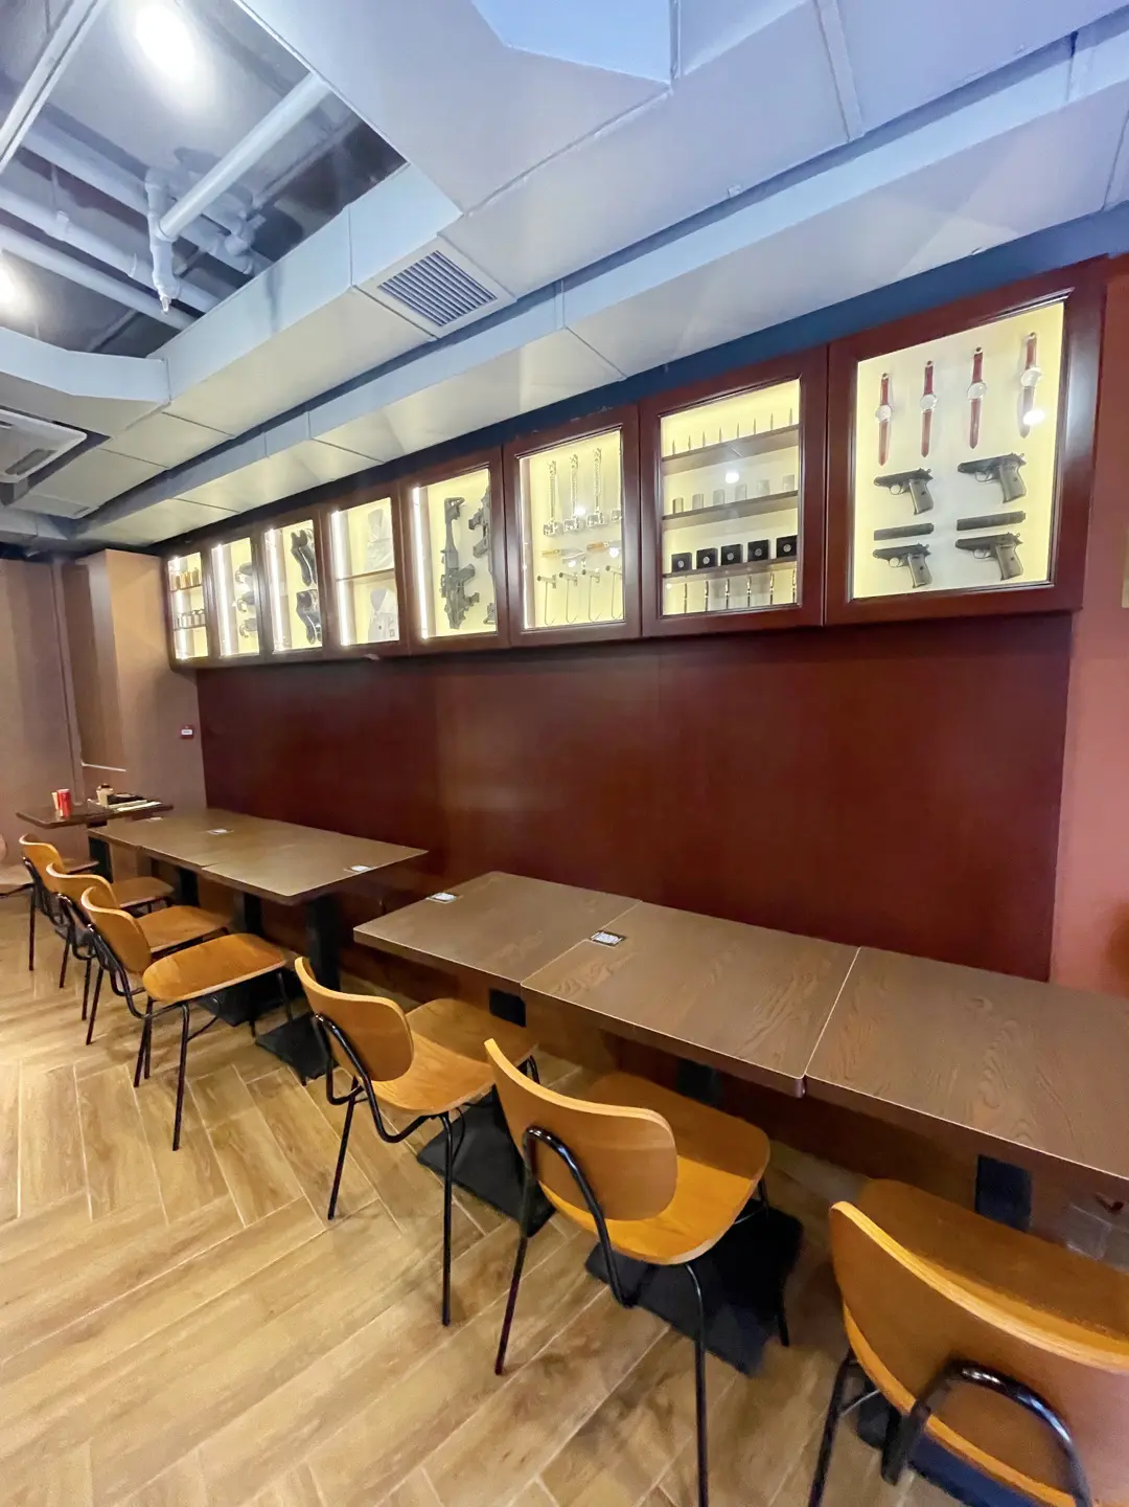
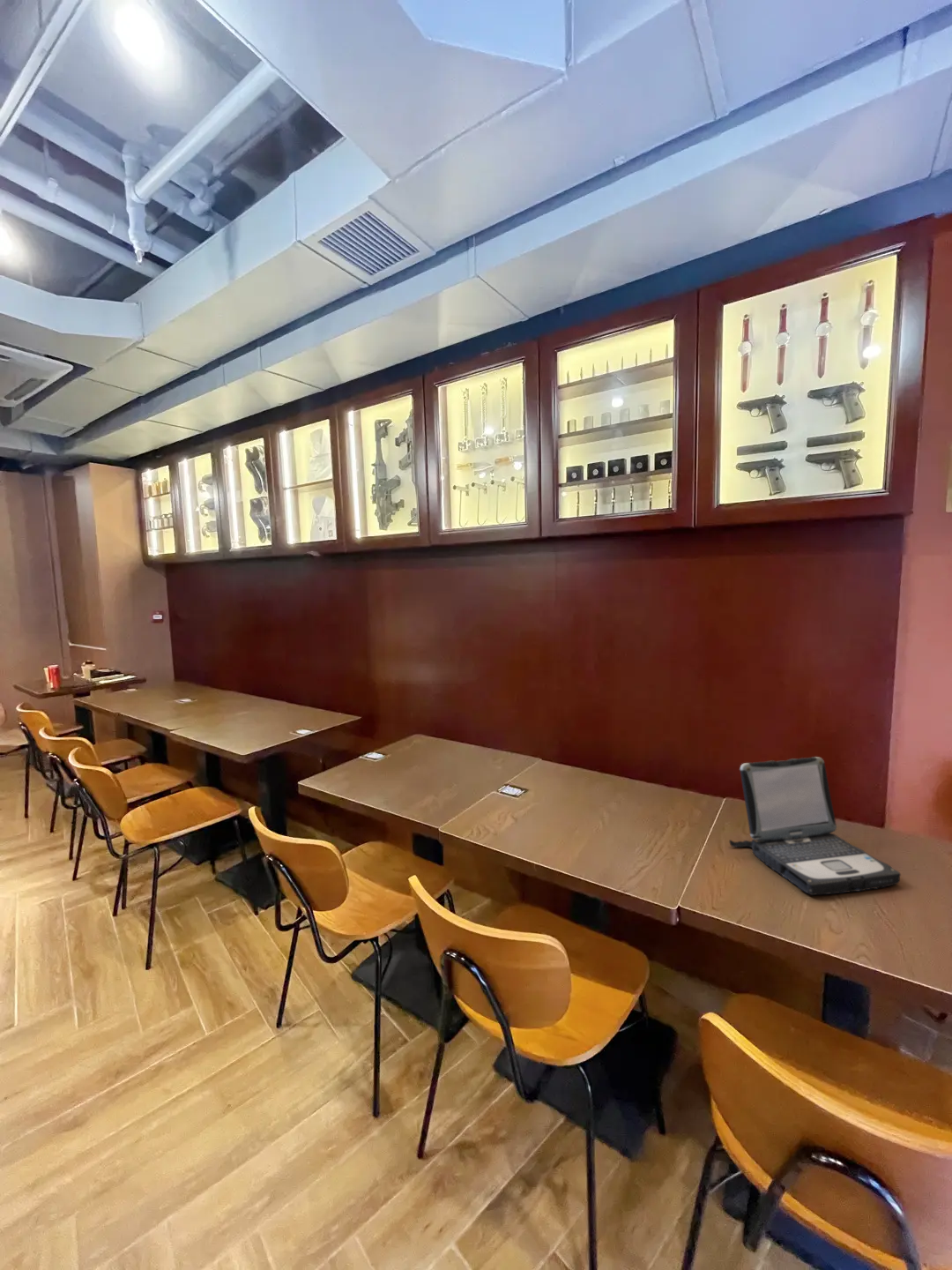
+ laptop (811, 818)
